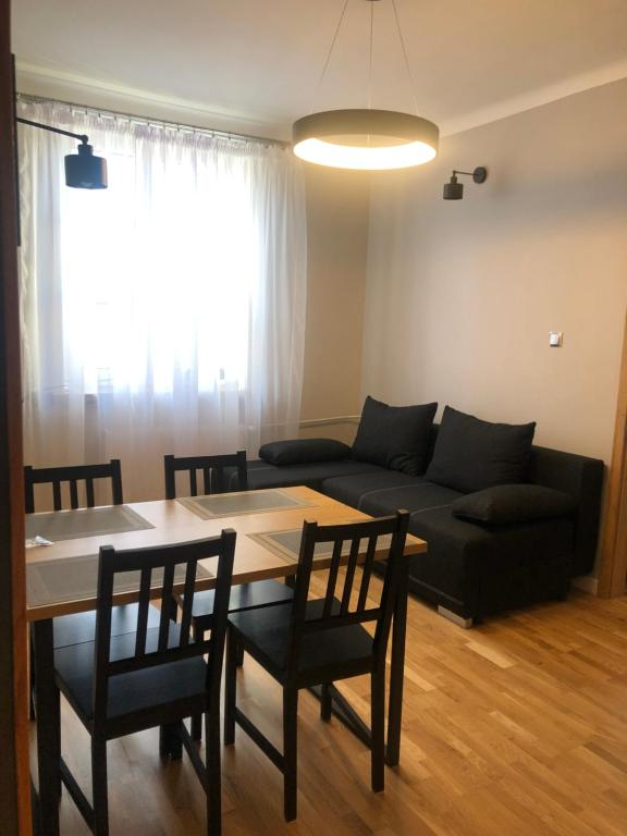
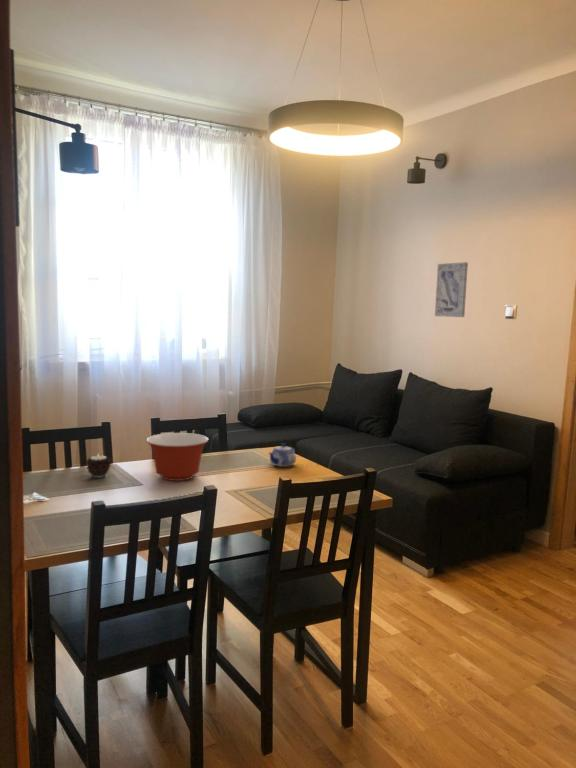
+ candle (98, 464)
+ mixing bowl (177, 458)
+ teapot (281, 454)
+ wall art (450, 290)
